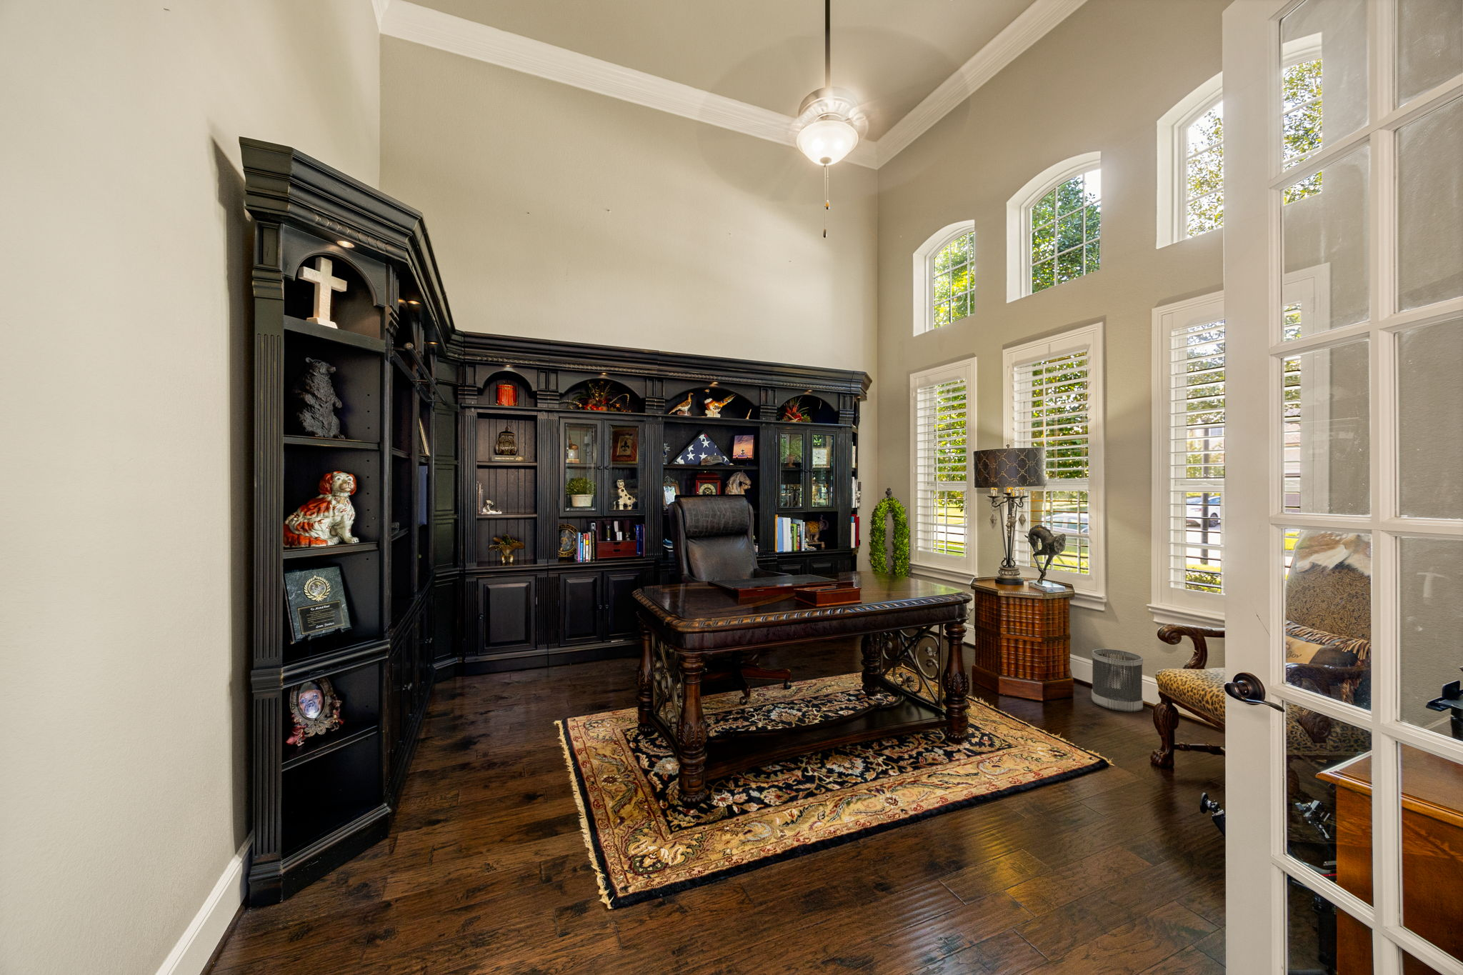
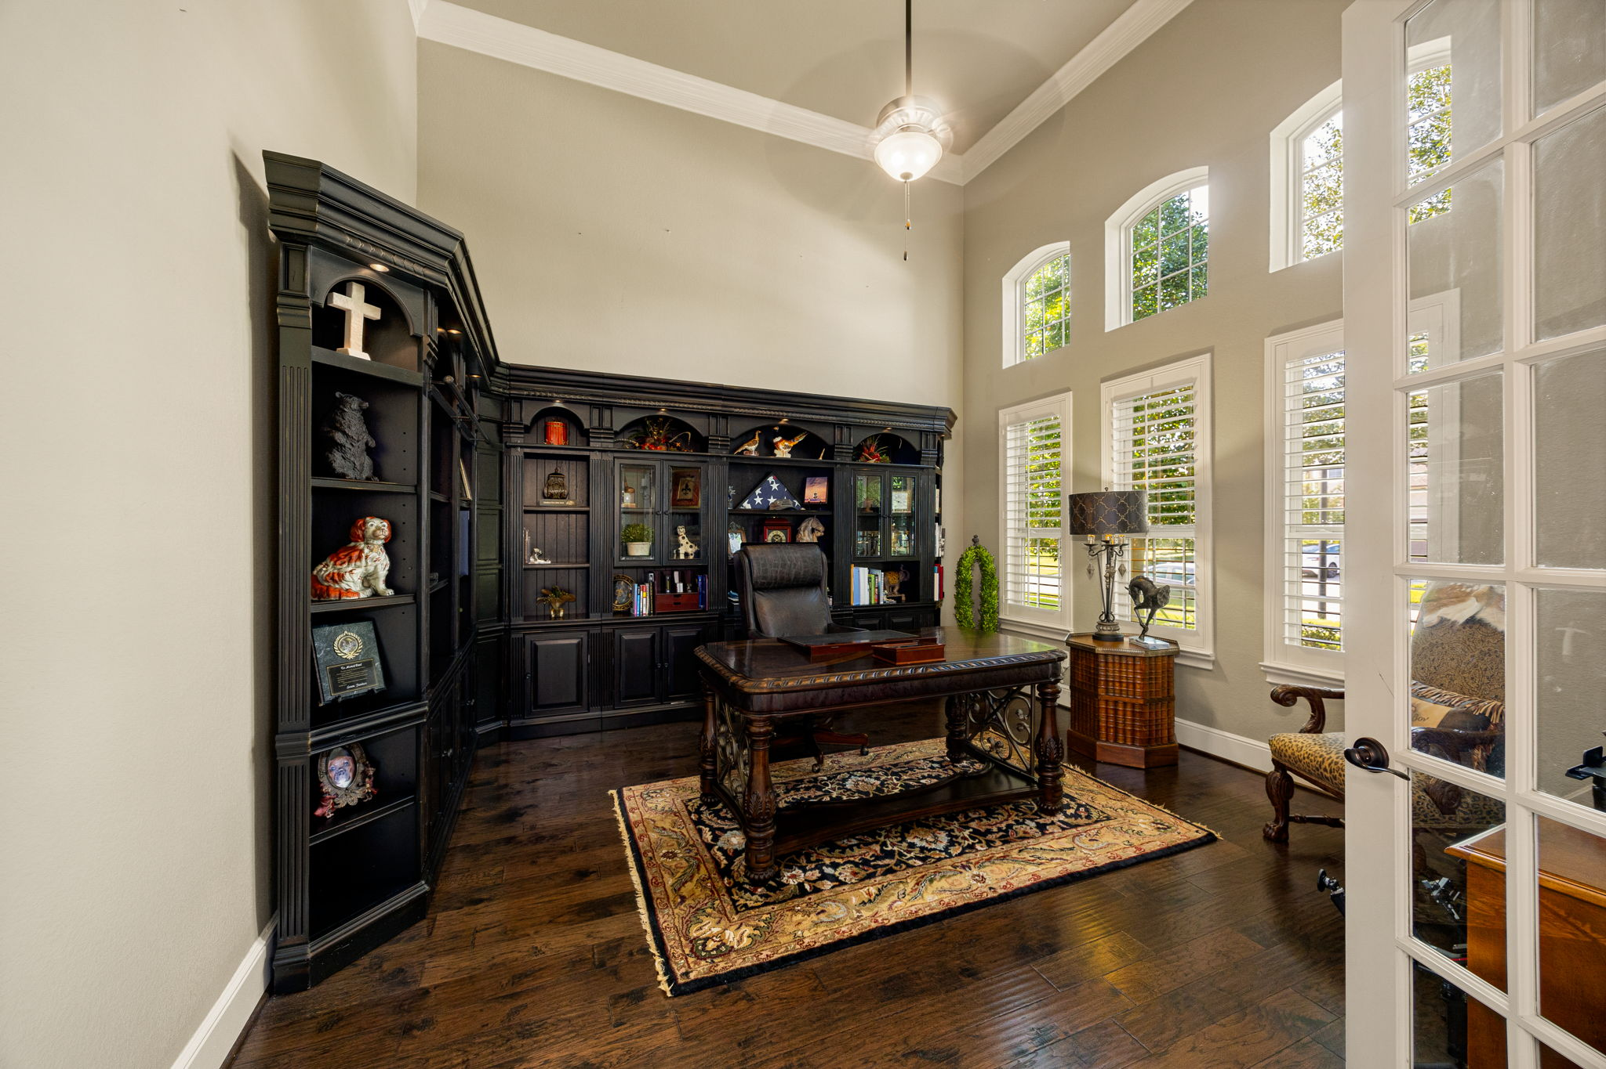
- wastebasket (1116, 679)
